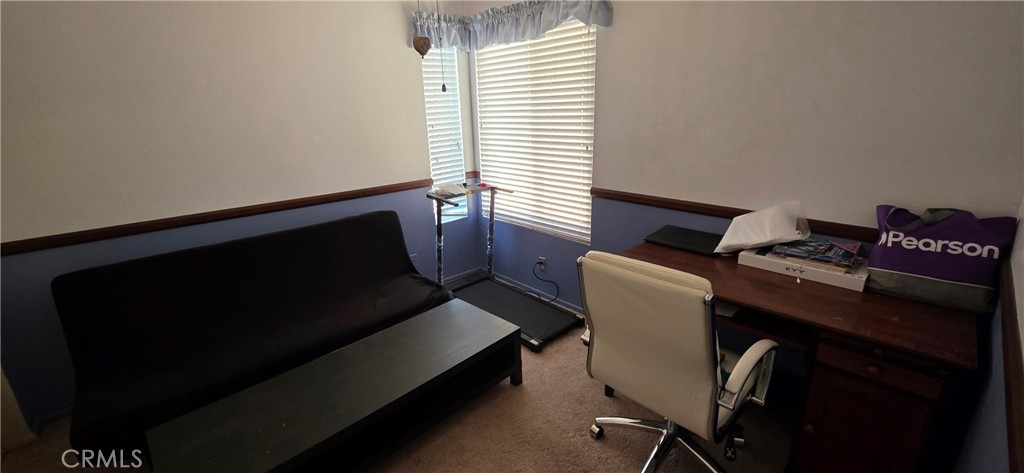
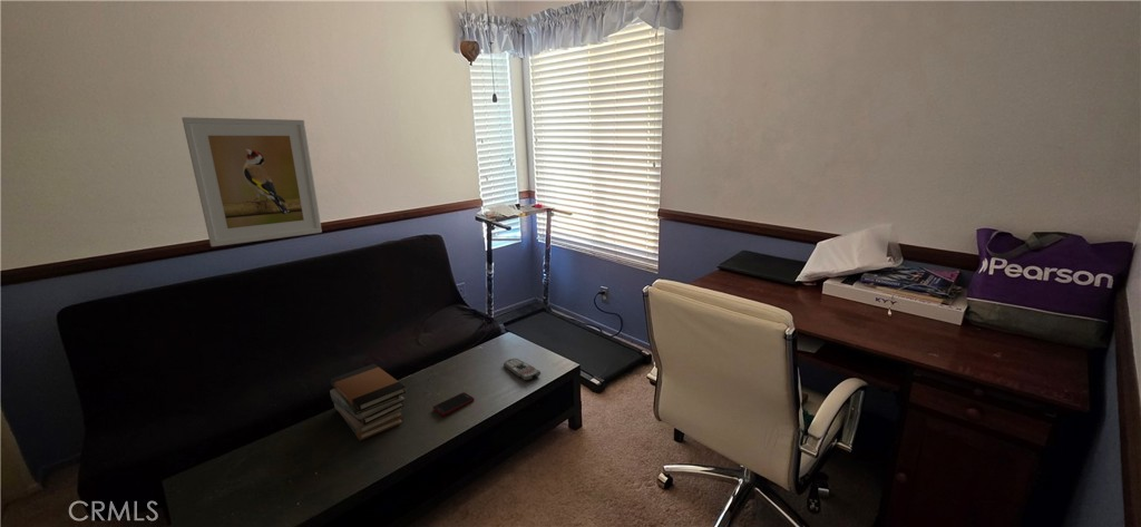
+ cell phone (454, 403)
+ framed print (259, 180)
+ book stack (368, 399)
+ remote control (520, 369)
